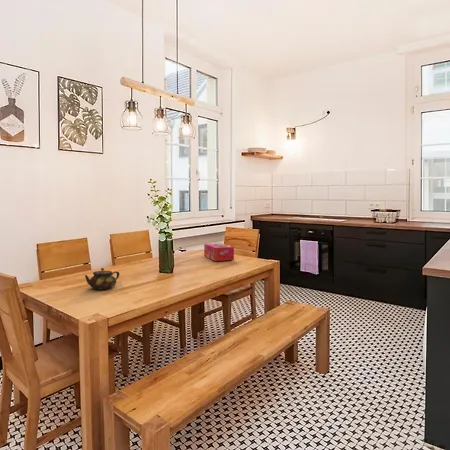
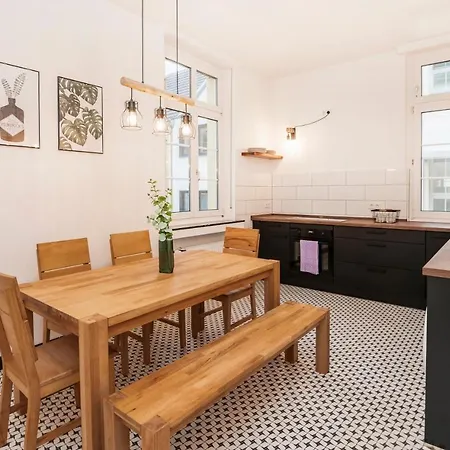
- teapot (102, 278)
- tissue box (218, 251)
